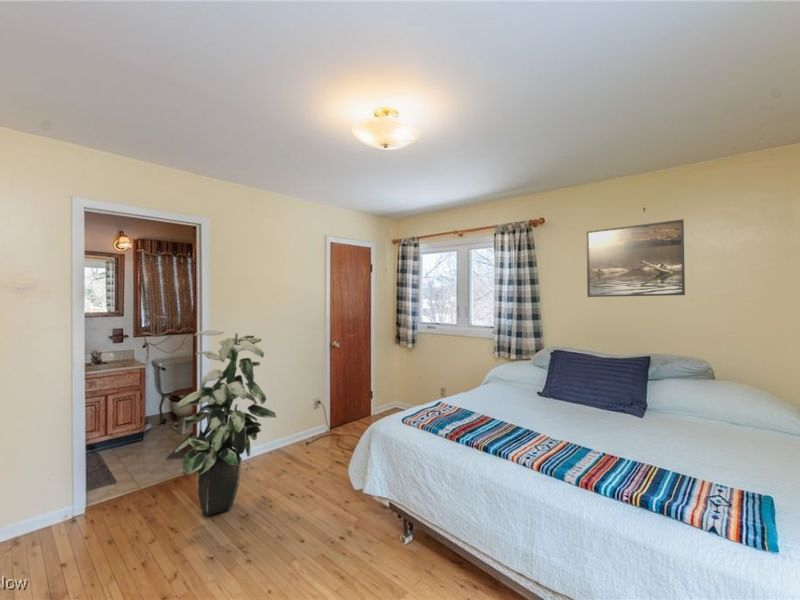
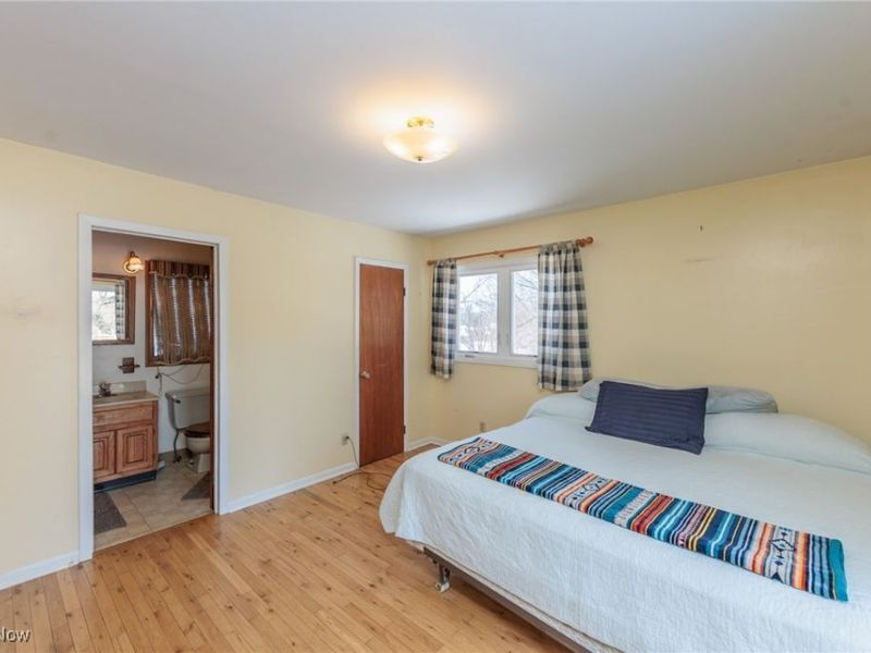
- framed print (632, 261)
- indoor plant (222, 416)
